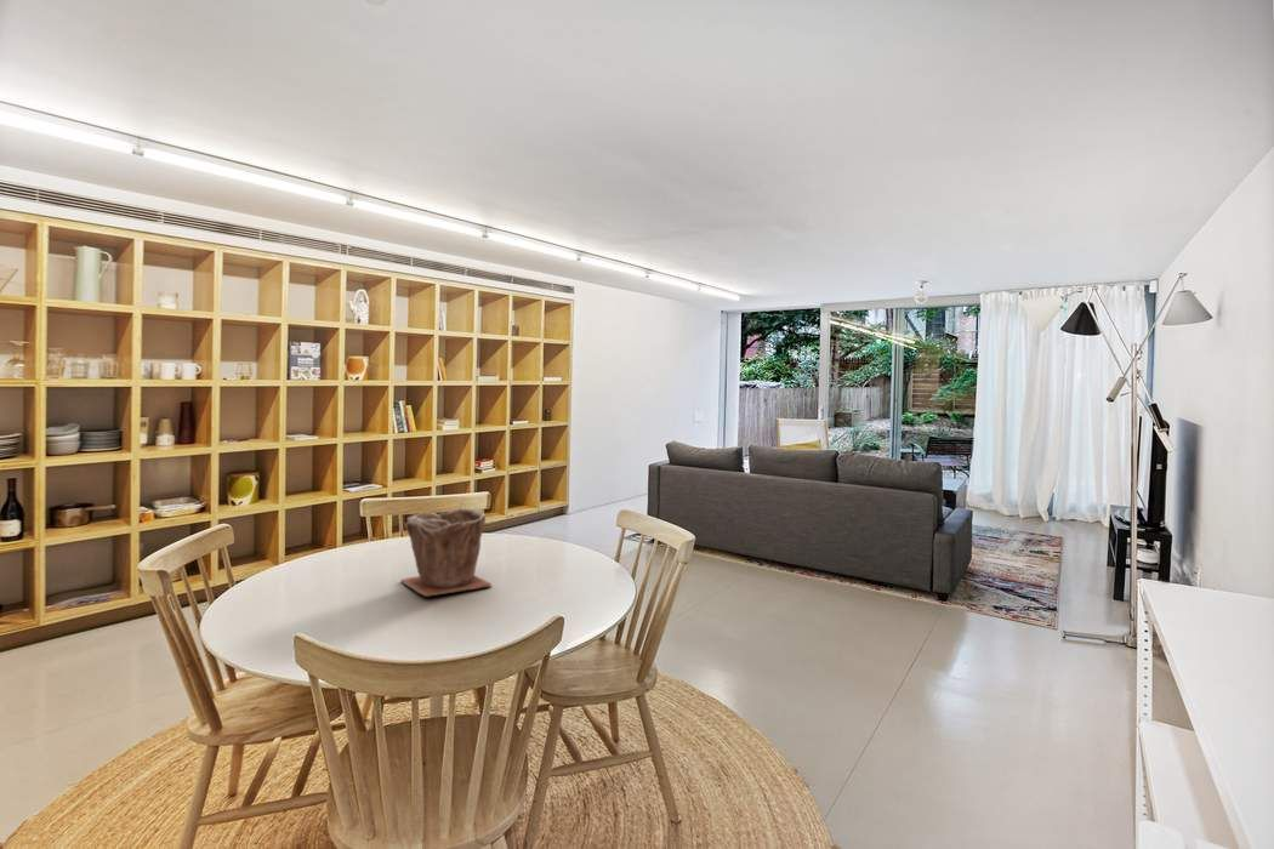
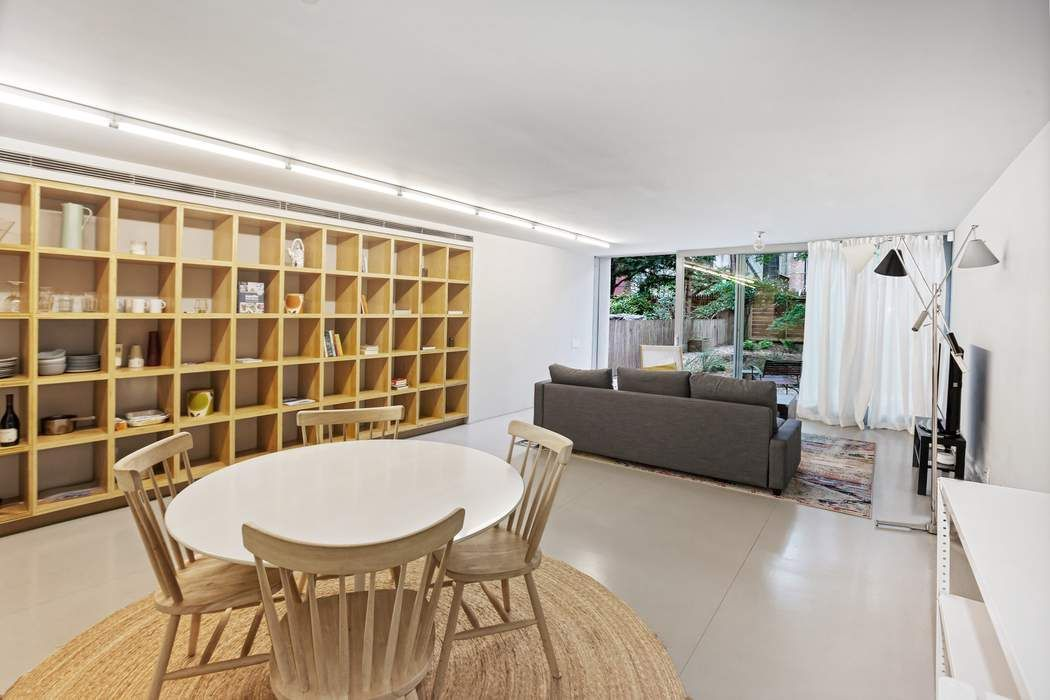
- plant pot (447, 547)
